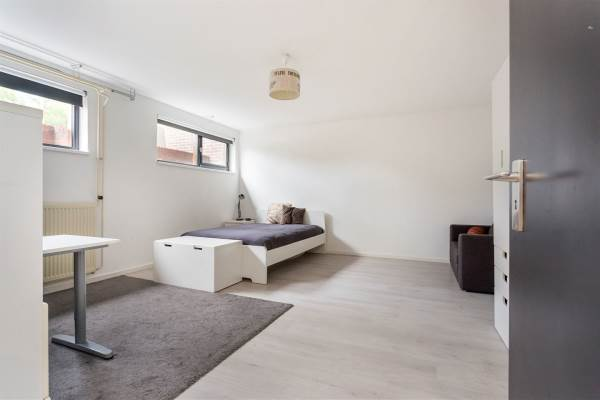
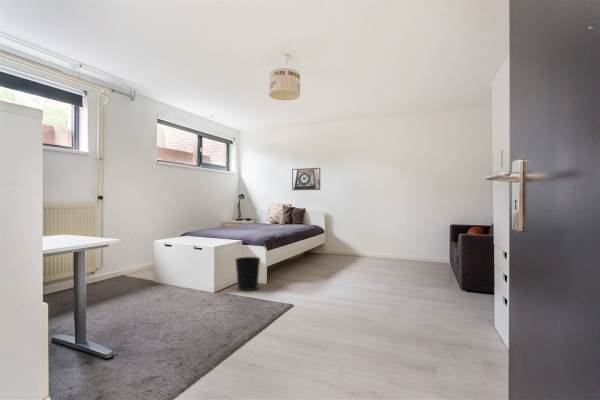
+ wastebasket (247, 273)
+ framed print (305, 179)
